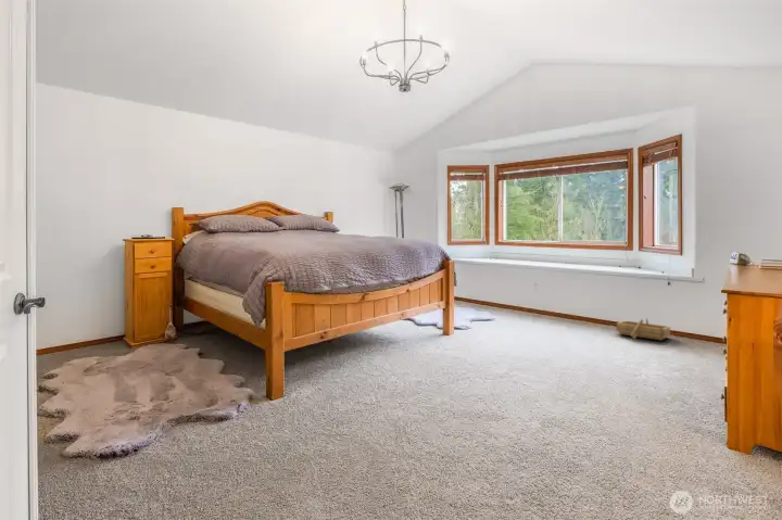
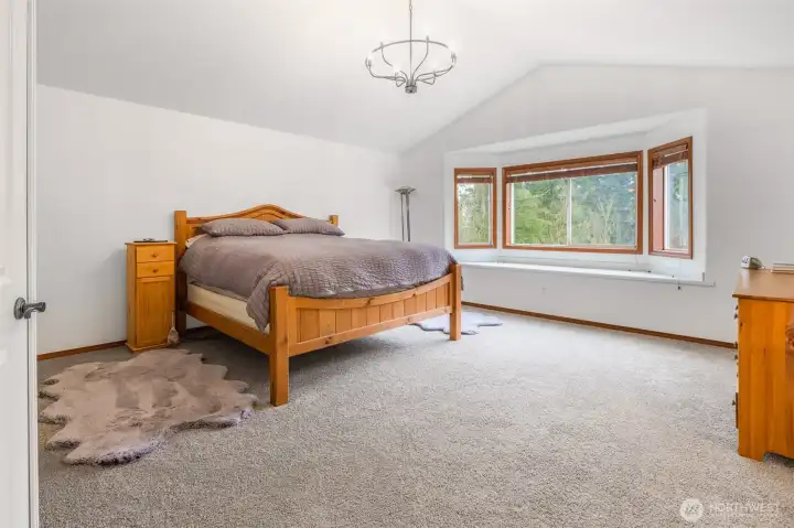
- wooden boat (643, 327)
